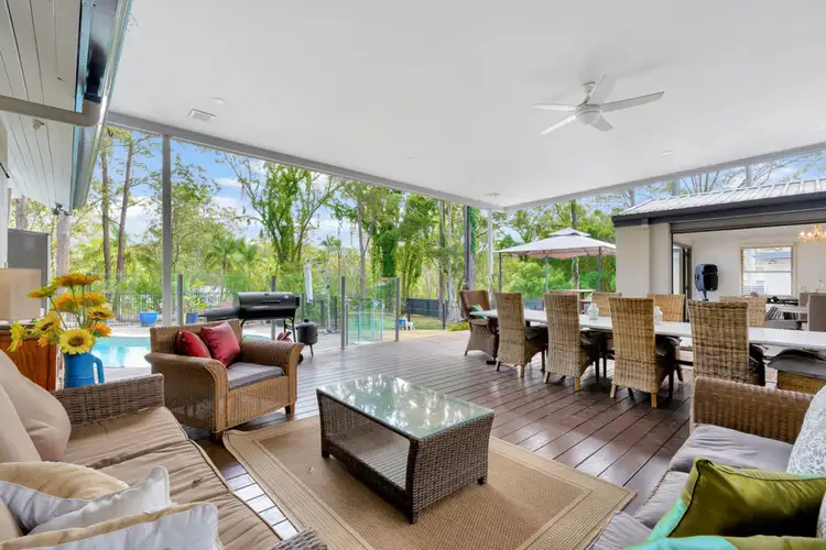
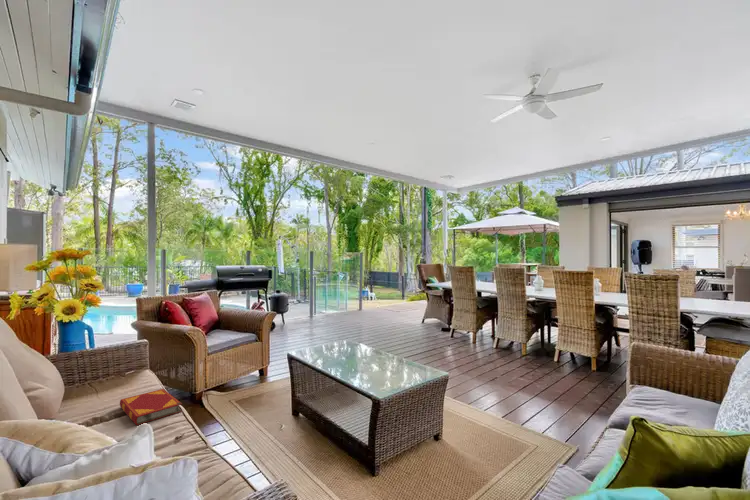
+ hardback book (150, 405)
